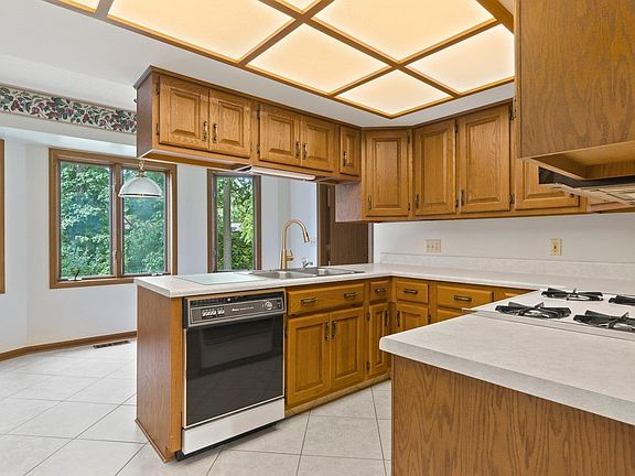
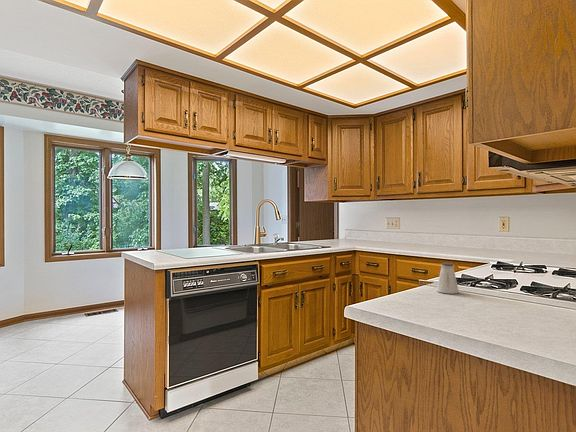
+ saltshaker (447, 277)
